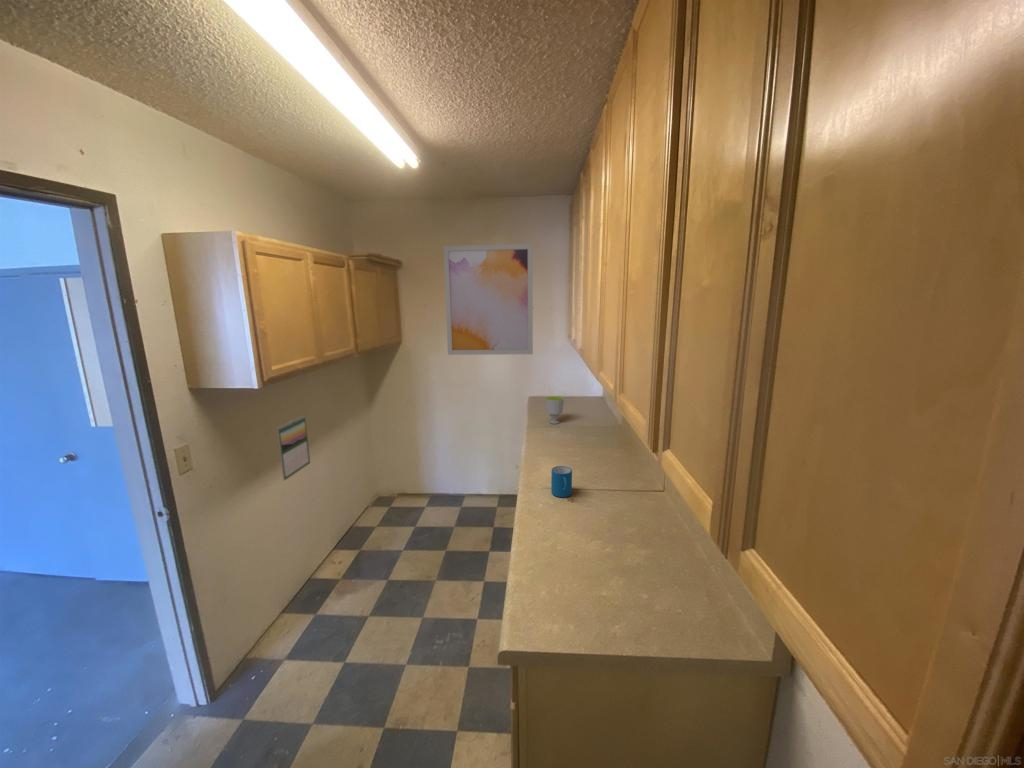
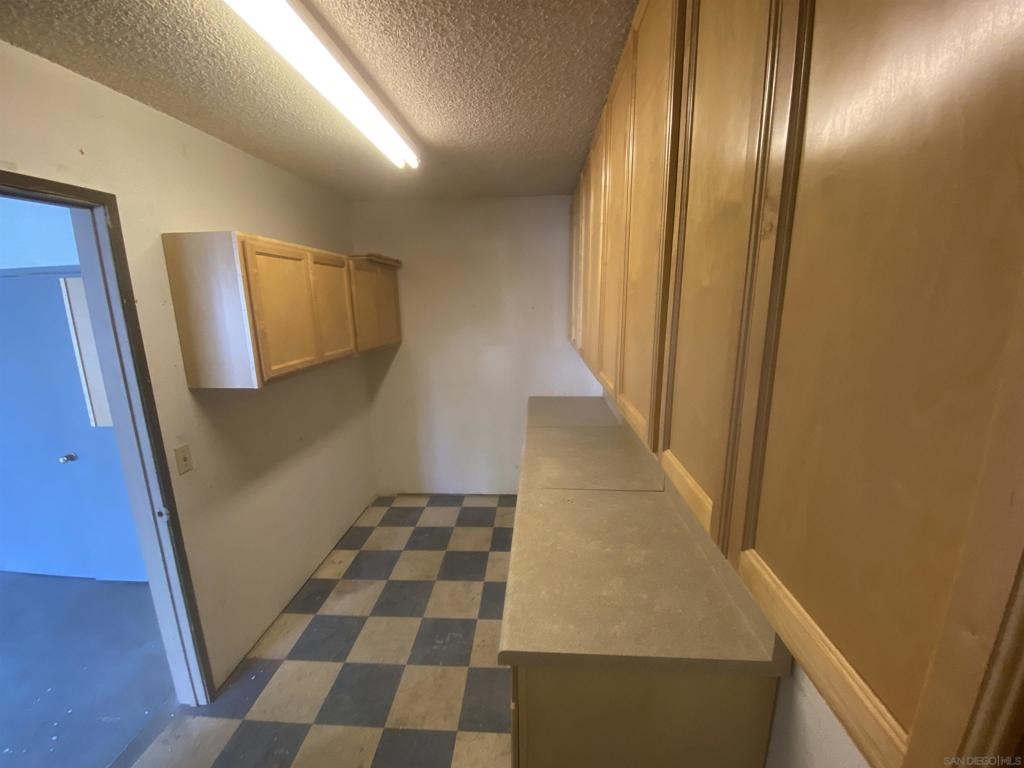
- mug (562, 483)
- calendar (294, 446)
- cup (554, 410)
- wall art (489, 301)
